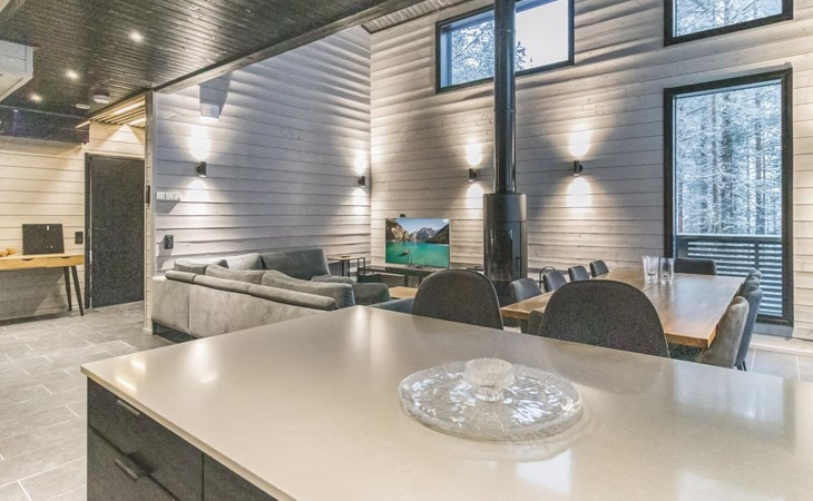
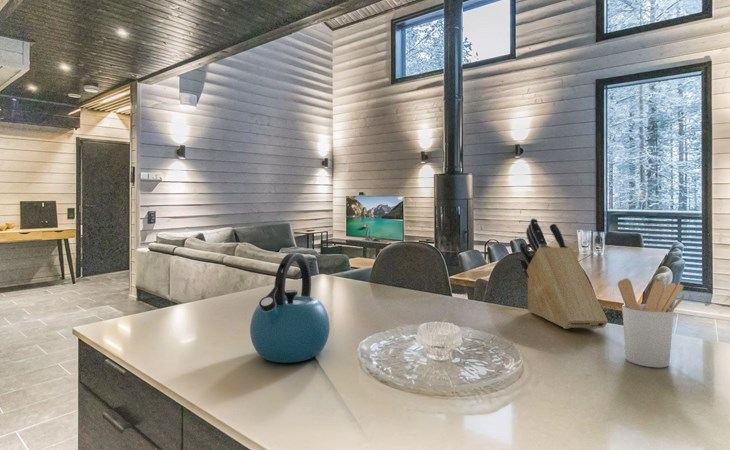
+ knife block (556, 268)
+ kettle (288, 305)
+ utensil holder (653, 320)
